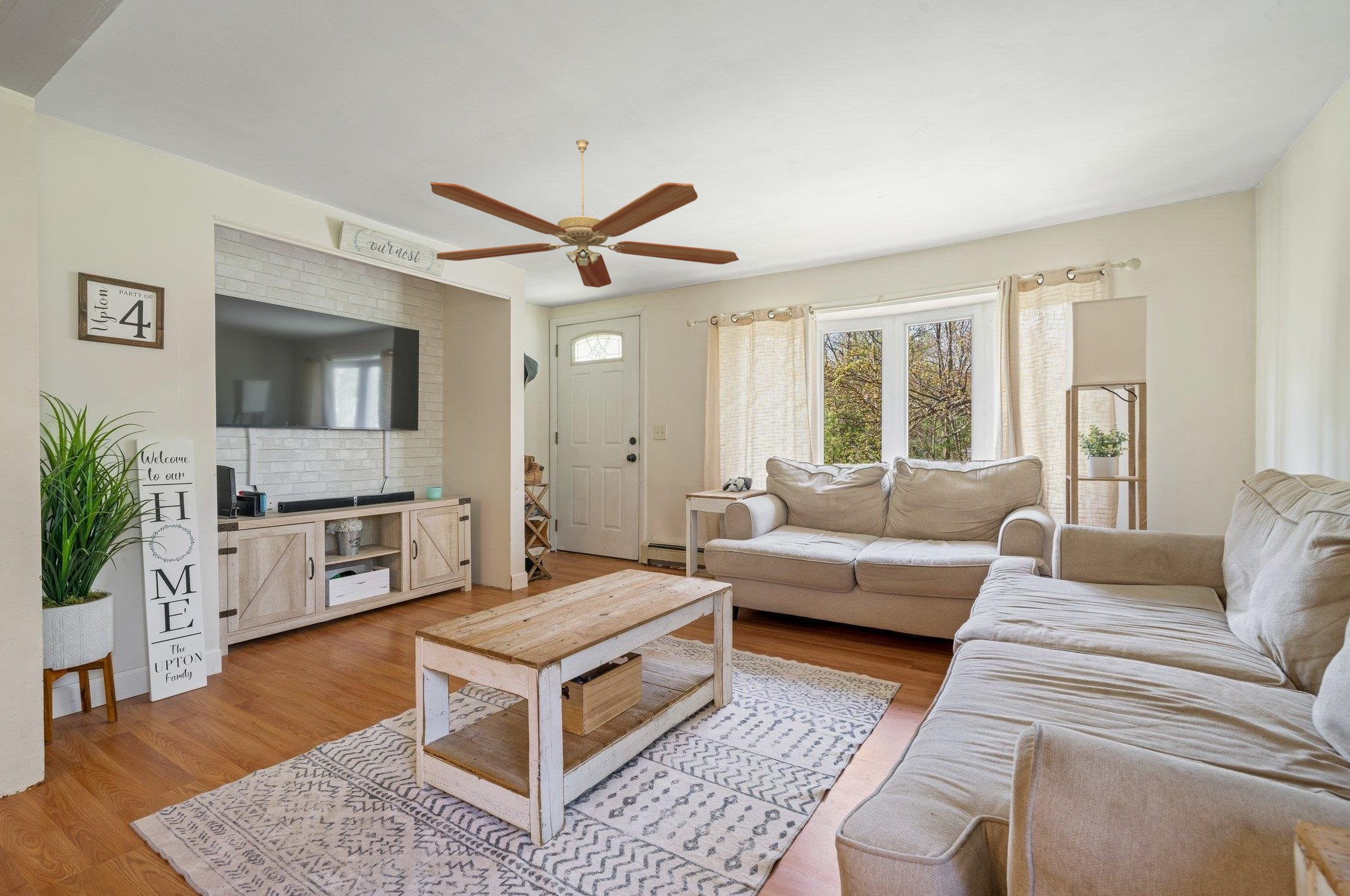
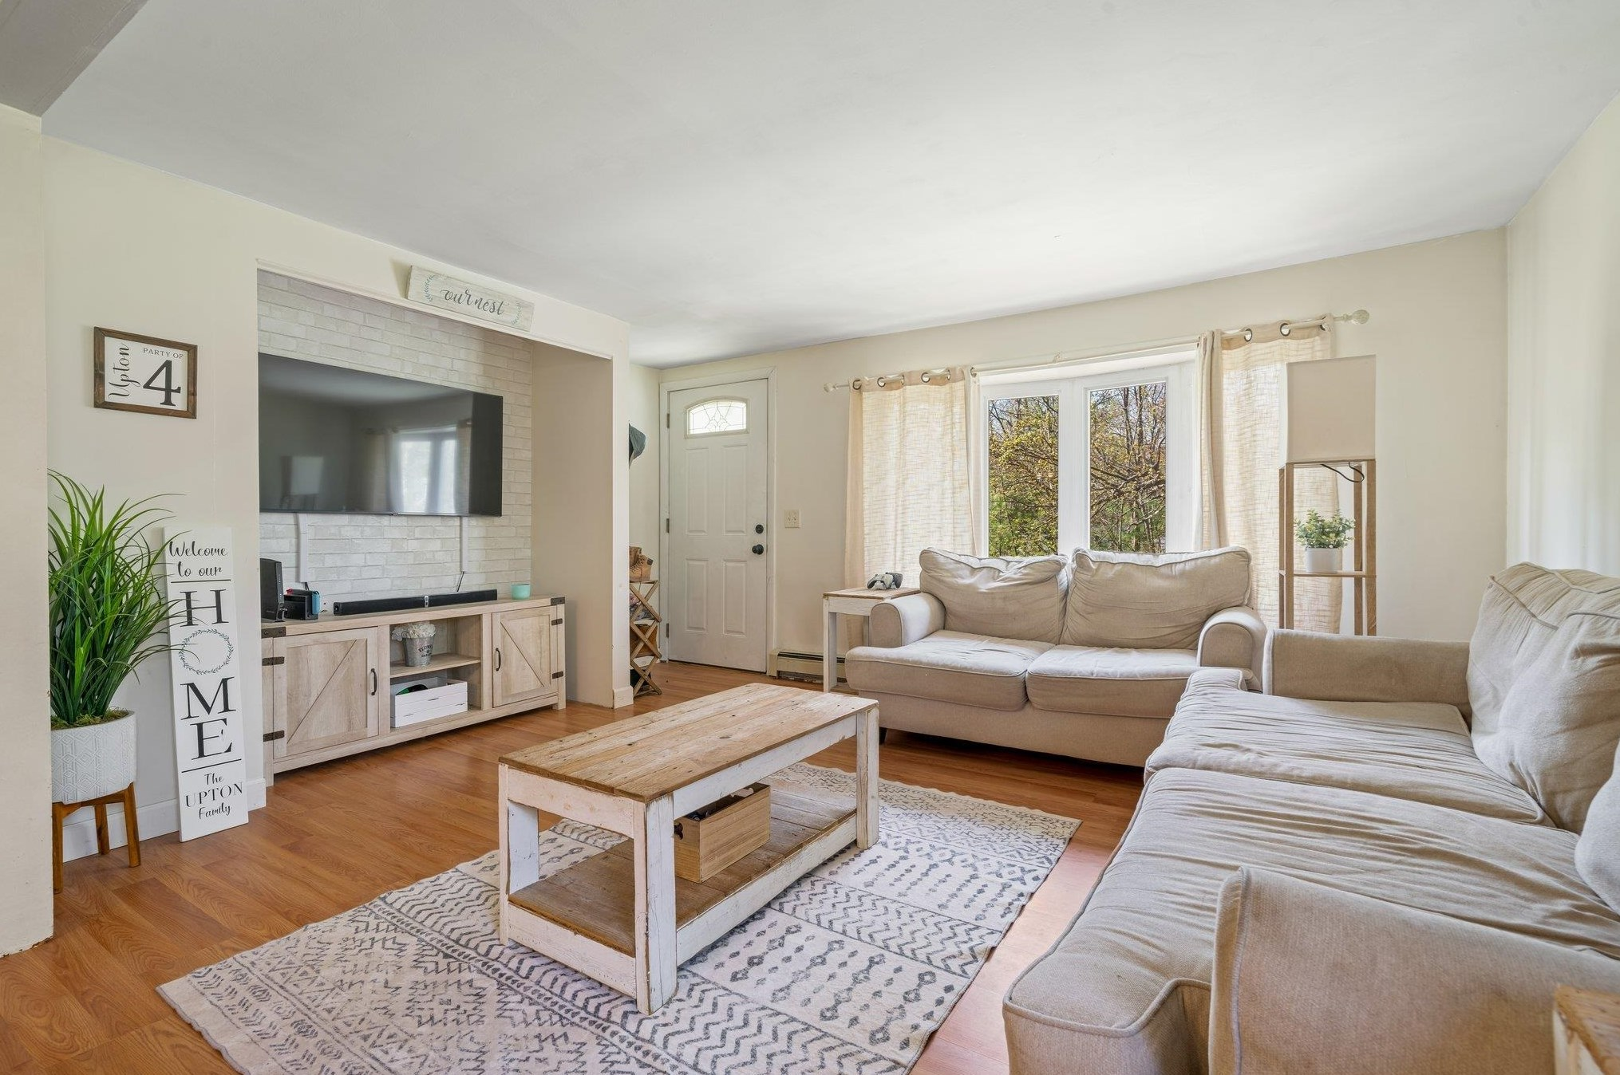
- ceiling fan (583, 207)
